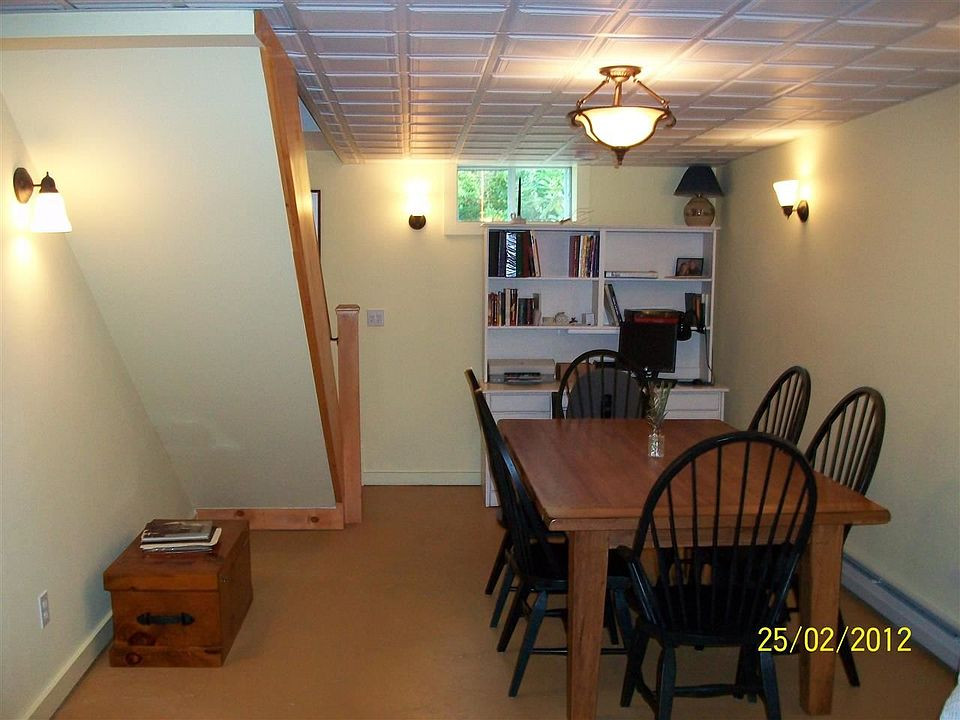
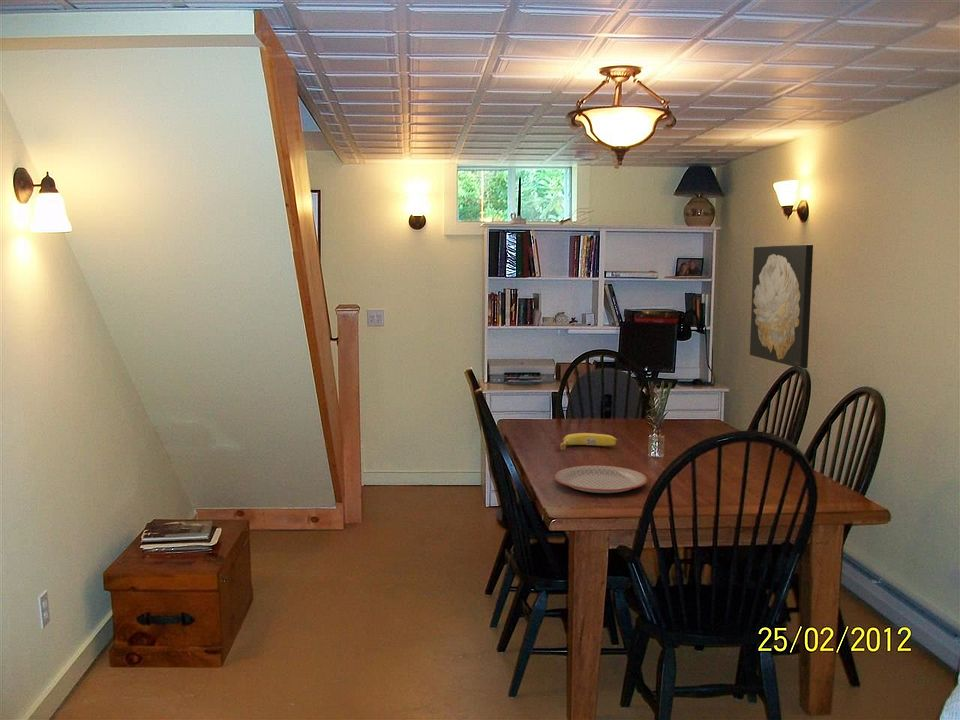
+ plate (600, 480)
+ wall art (779, 304)
+ fruit (584, 441)
